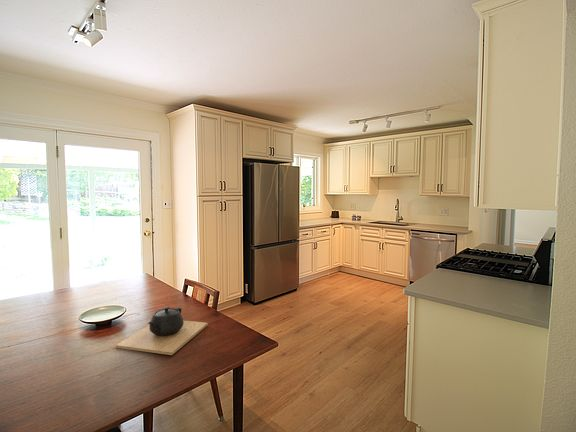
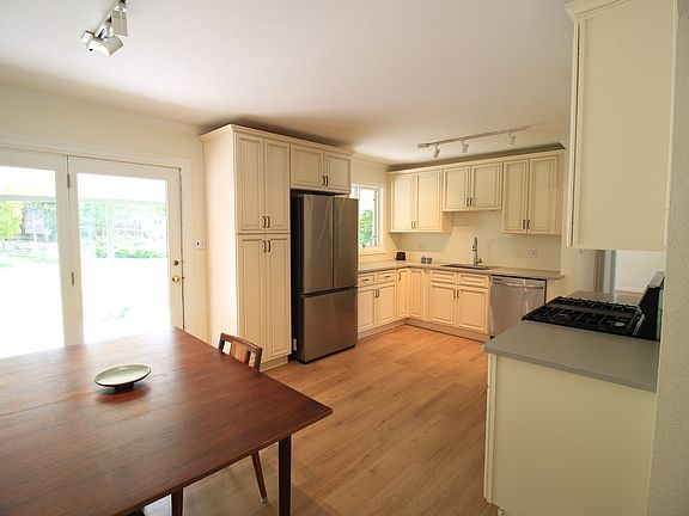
- teapot (165, 322)
